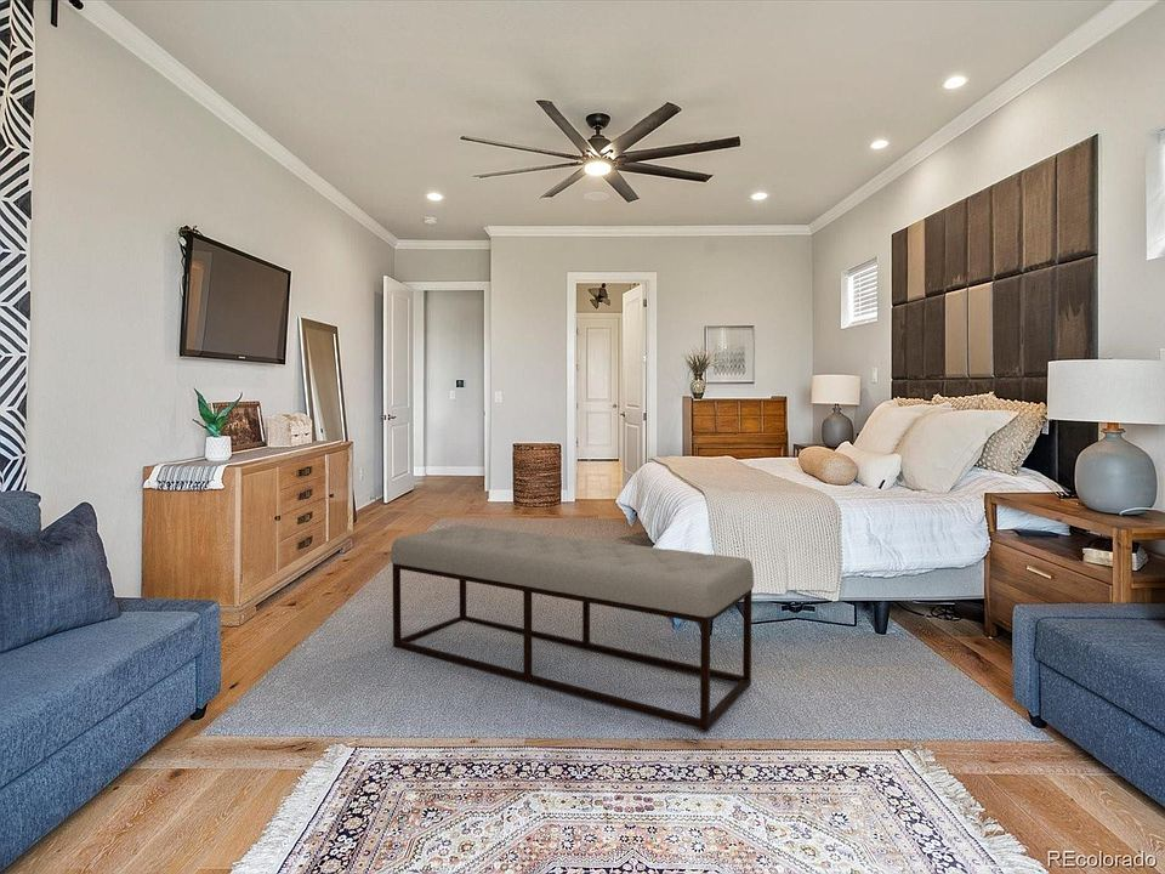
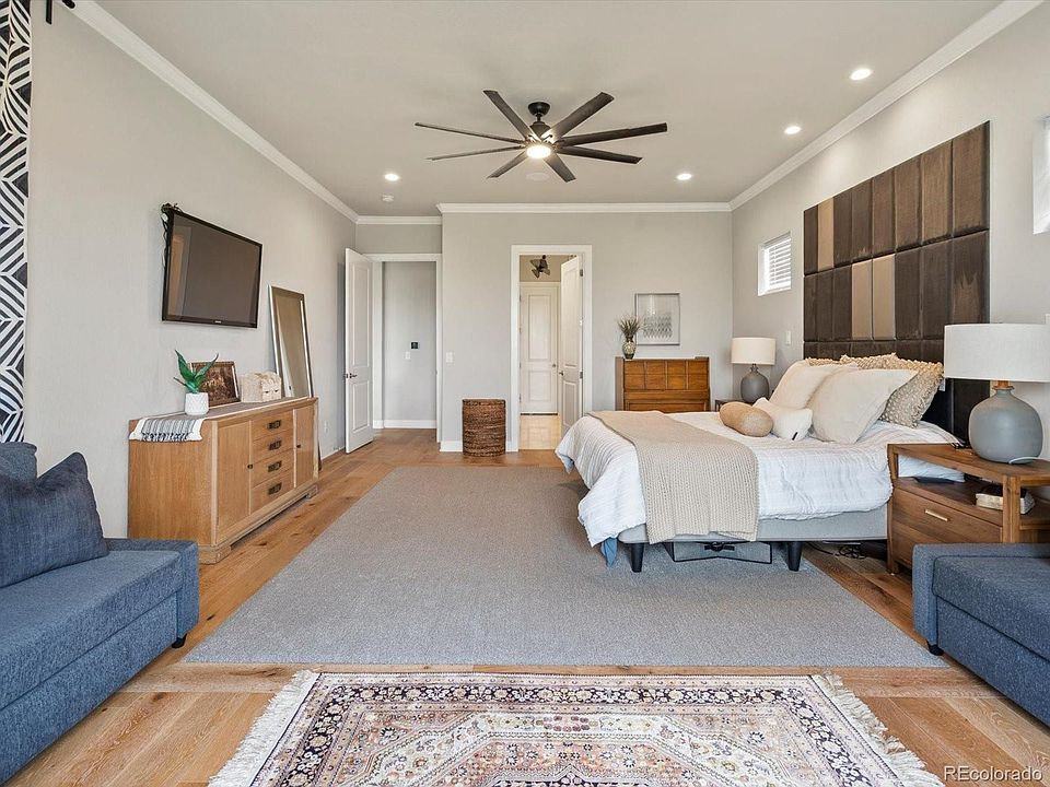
- bench (561, 597)
